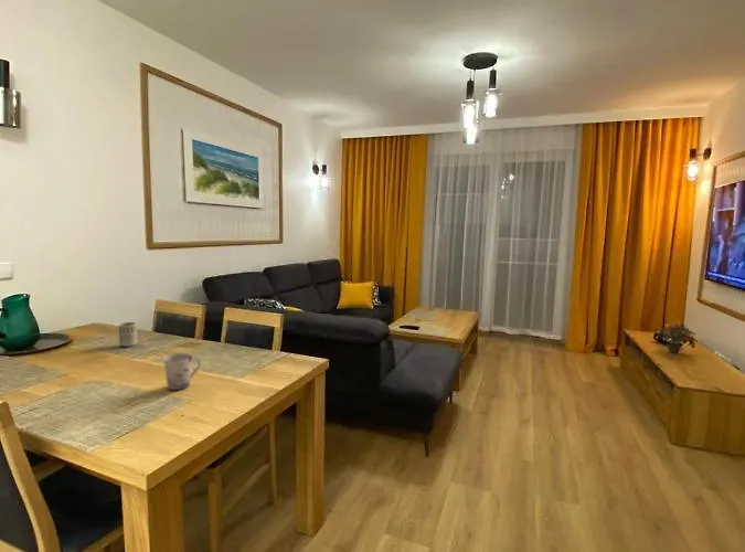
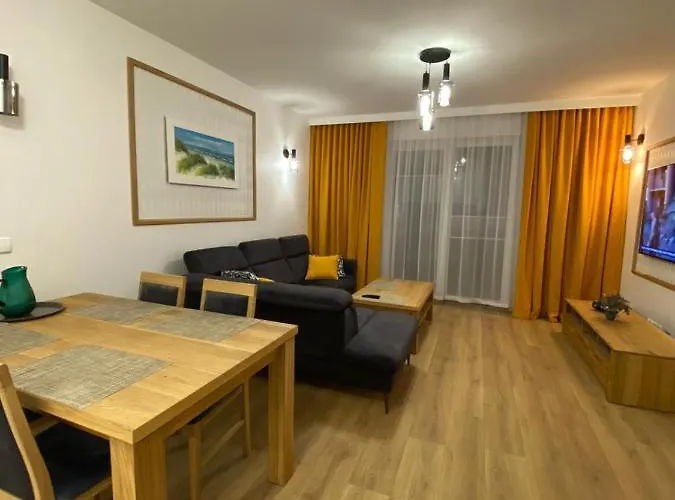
- cup (183, 370)
- cup (128, 333)
